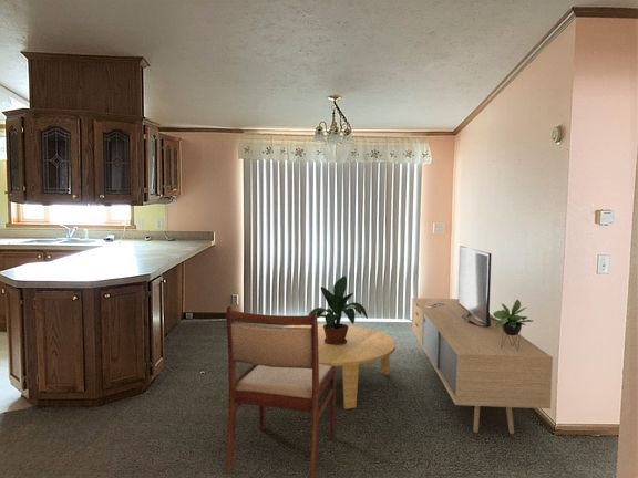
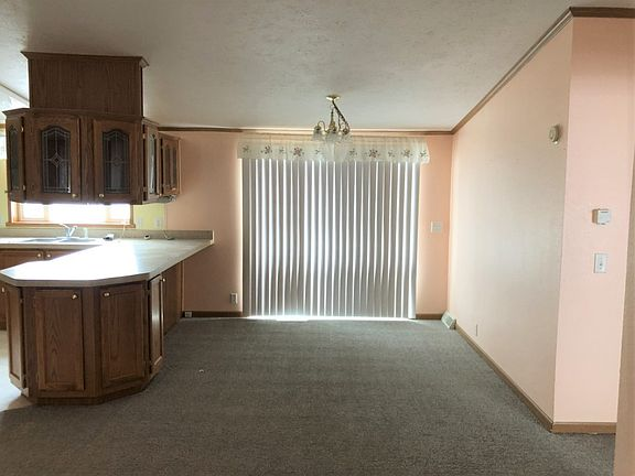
- coffee table (323, 360)
- media console (466, 318)
- potted plant (337, 310)
- dining chair (285, 377)
